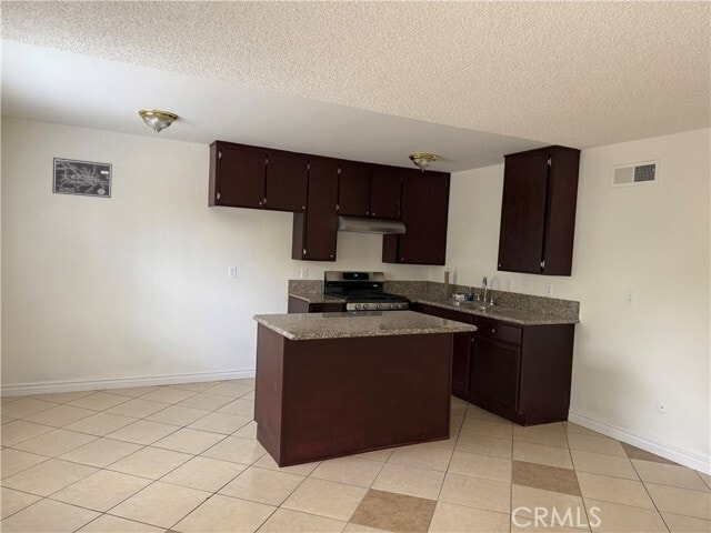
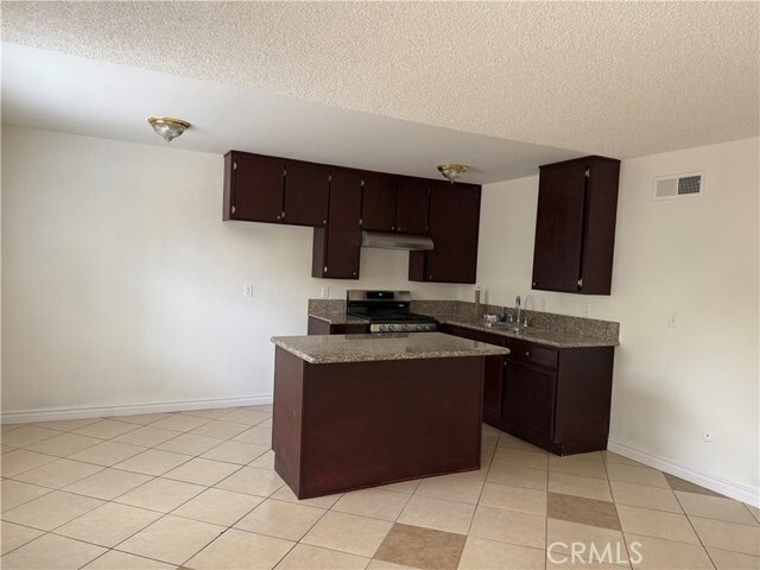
- wall art (82, 178)
